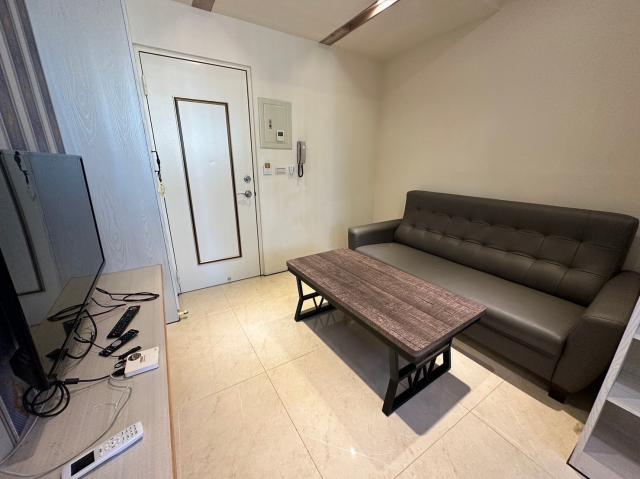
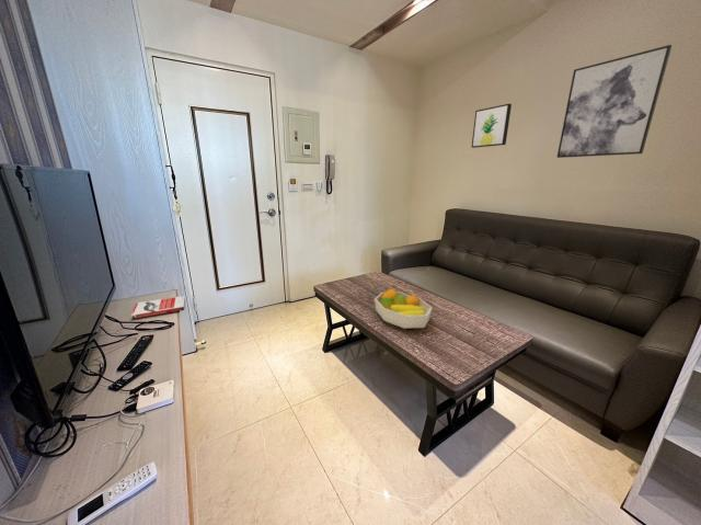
+ wall art (606, 109)
+ wall art (490, 127)
+ fruit bowl (402, 307)
+ book (160, 306)
